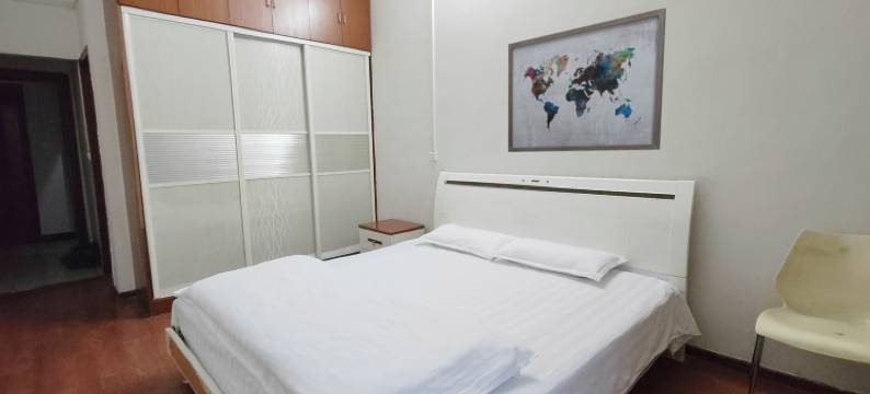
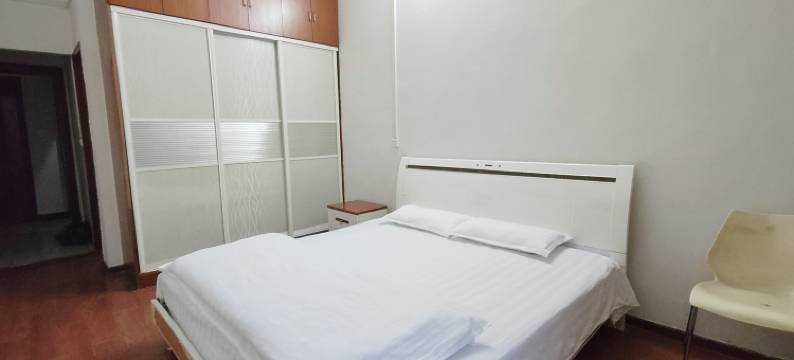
- wall art (575, 90)
